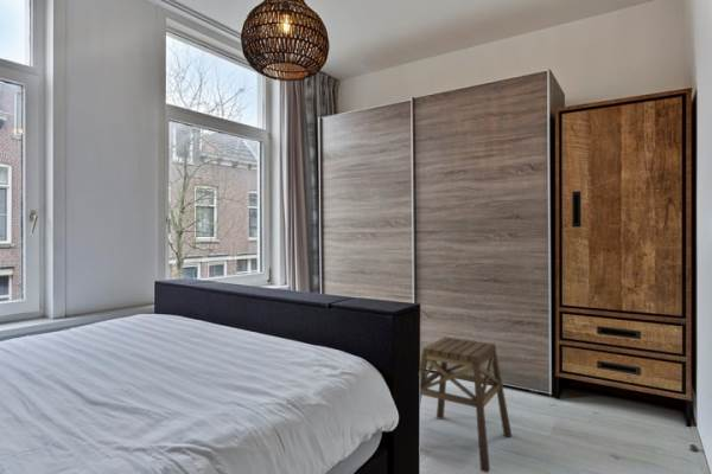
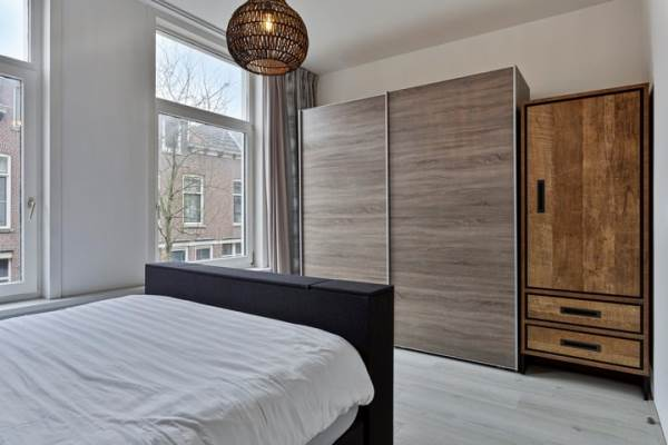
- stool (459, 396)
